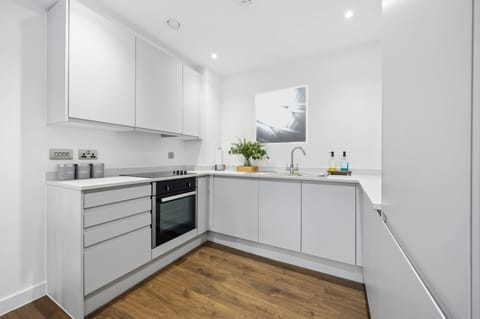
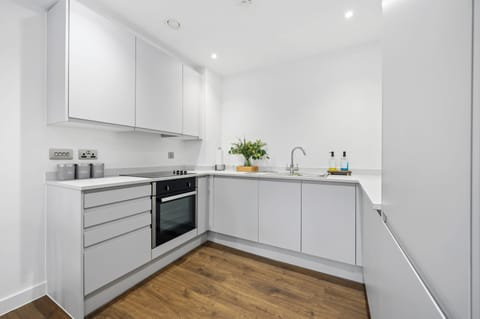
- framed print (279, 117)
